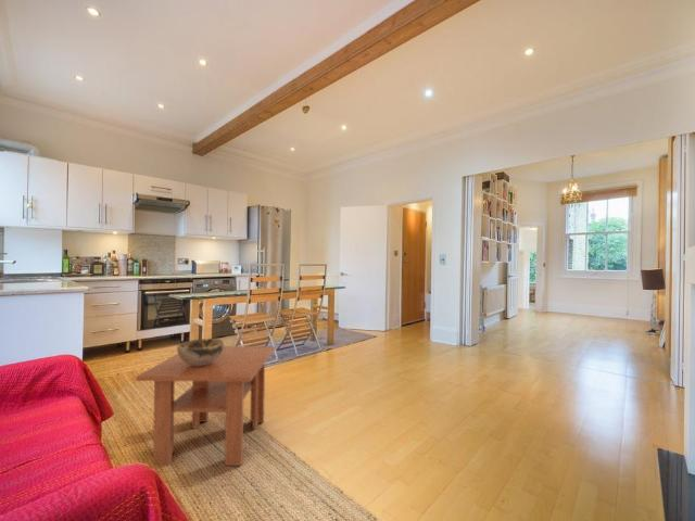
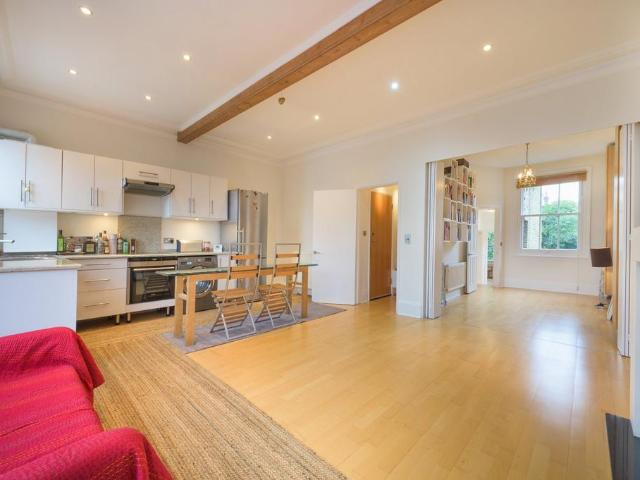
- coffee table (215, 399)
- decorative bowl (201, 353)
